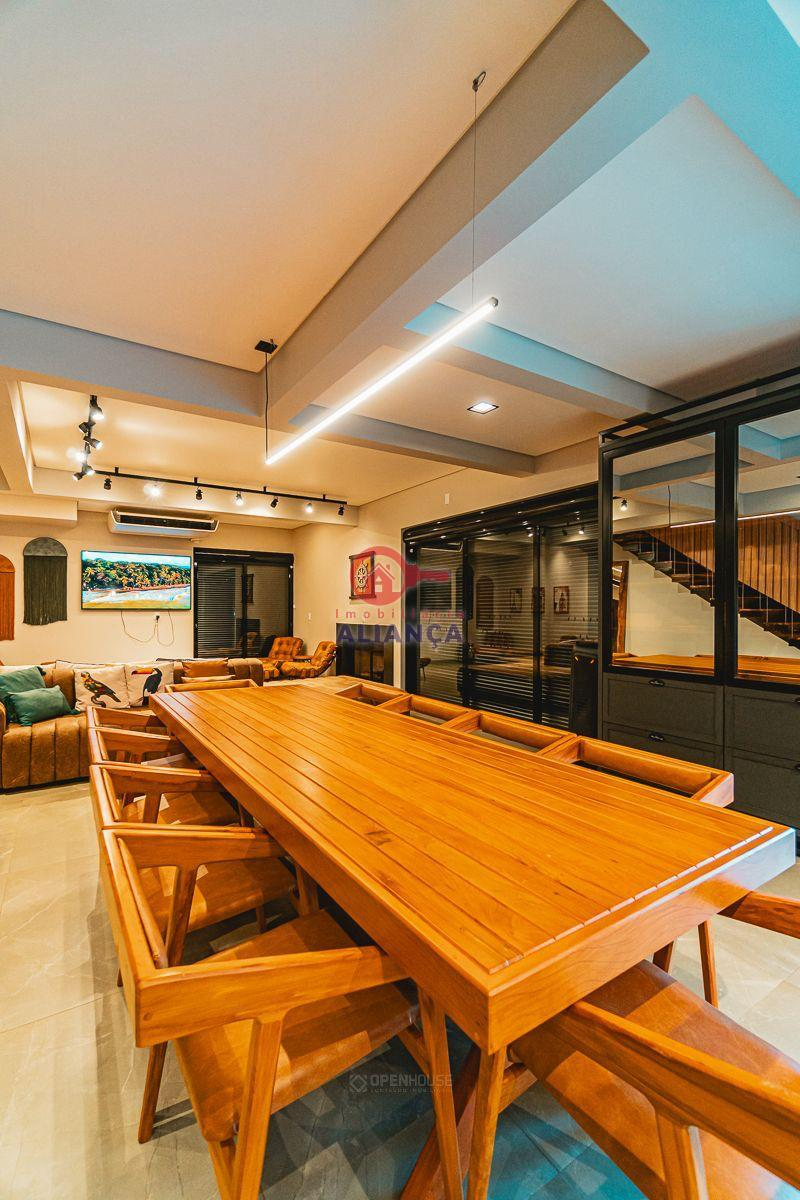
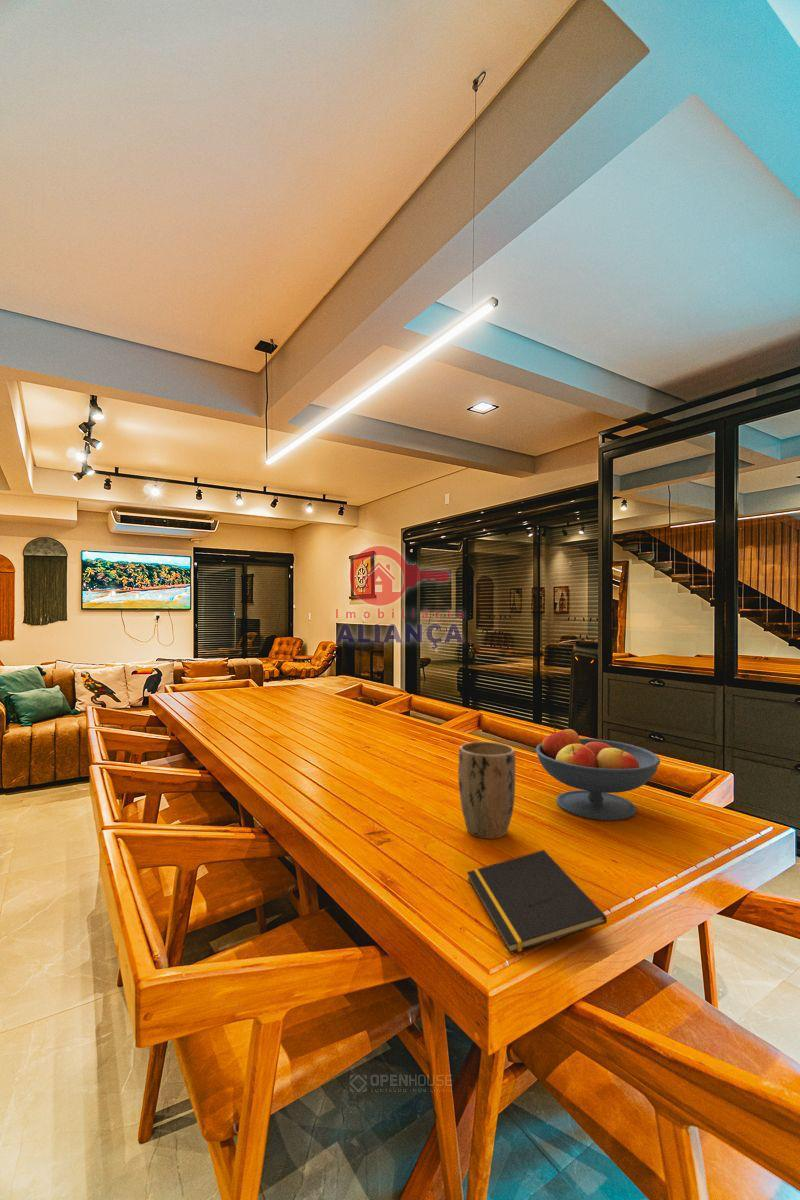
+ plant pot (486, 789)
+ notepad (529, 894)
+ fruit bowl (595, 769)
